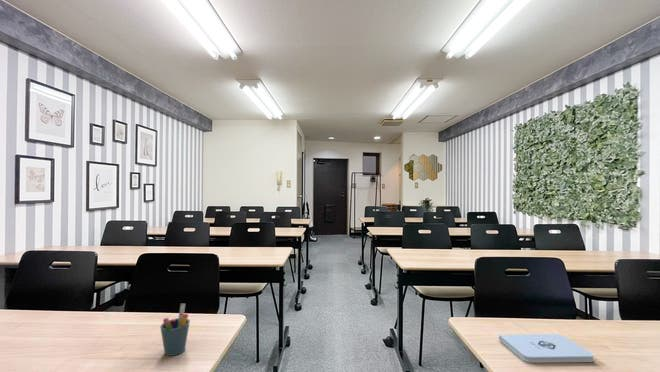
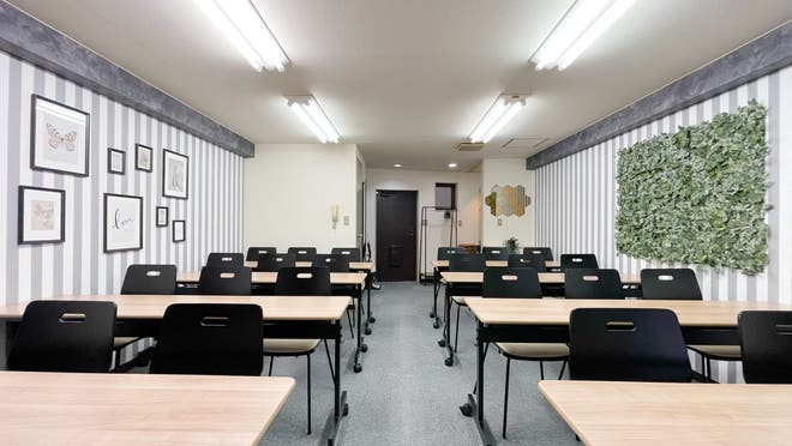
- pen holder (175, 329)
- notepad (544, 347)
